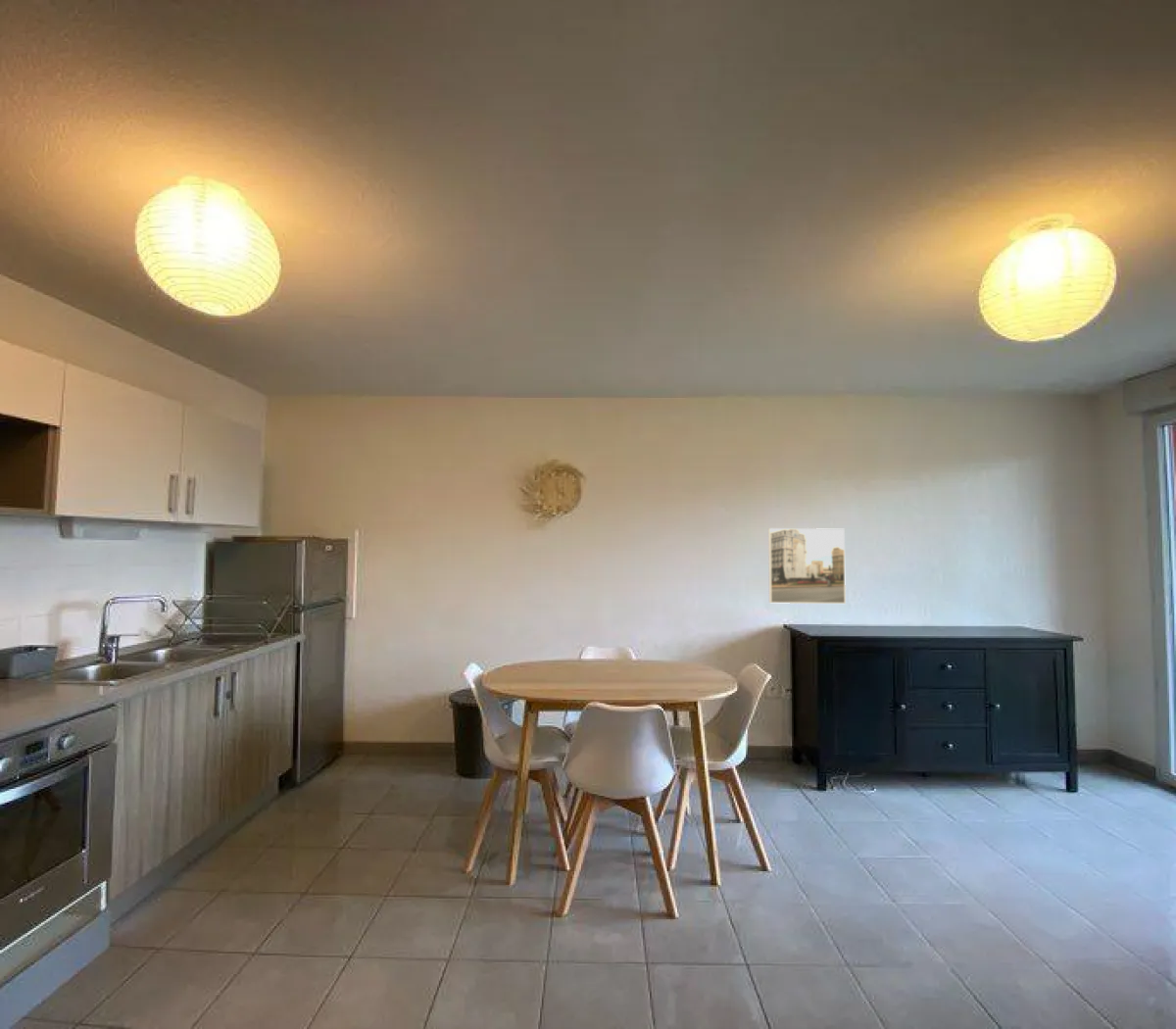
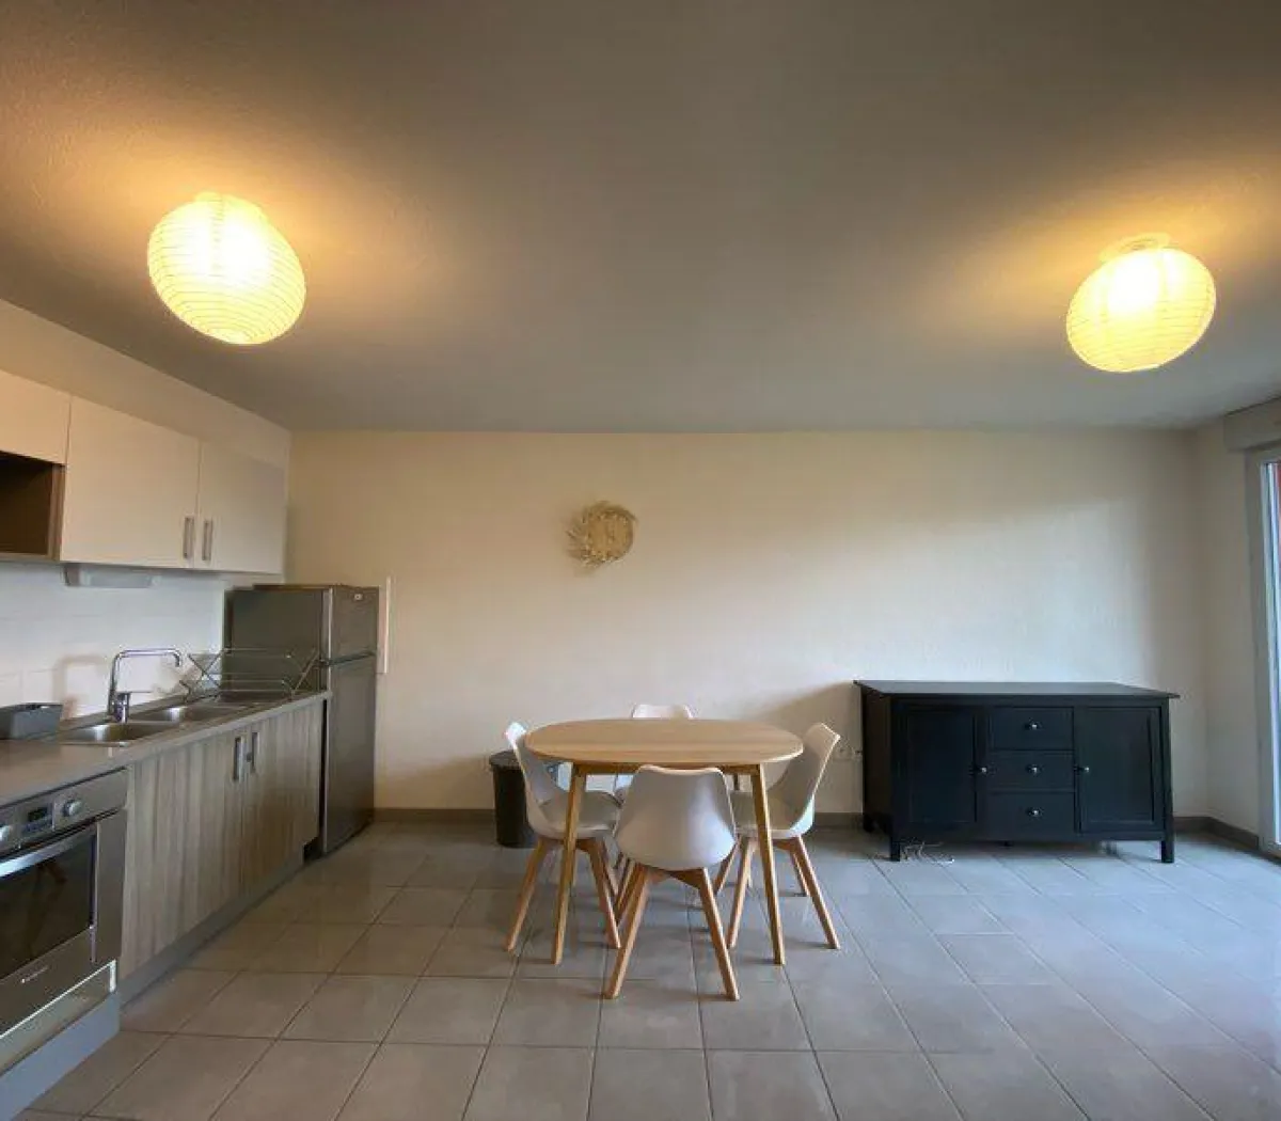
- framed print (807, 565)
